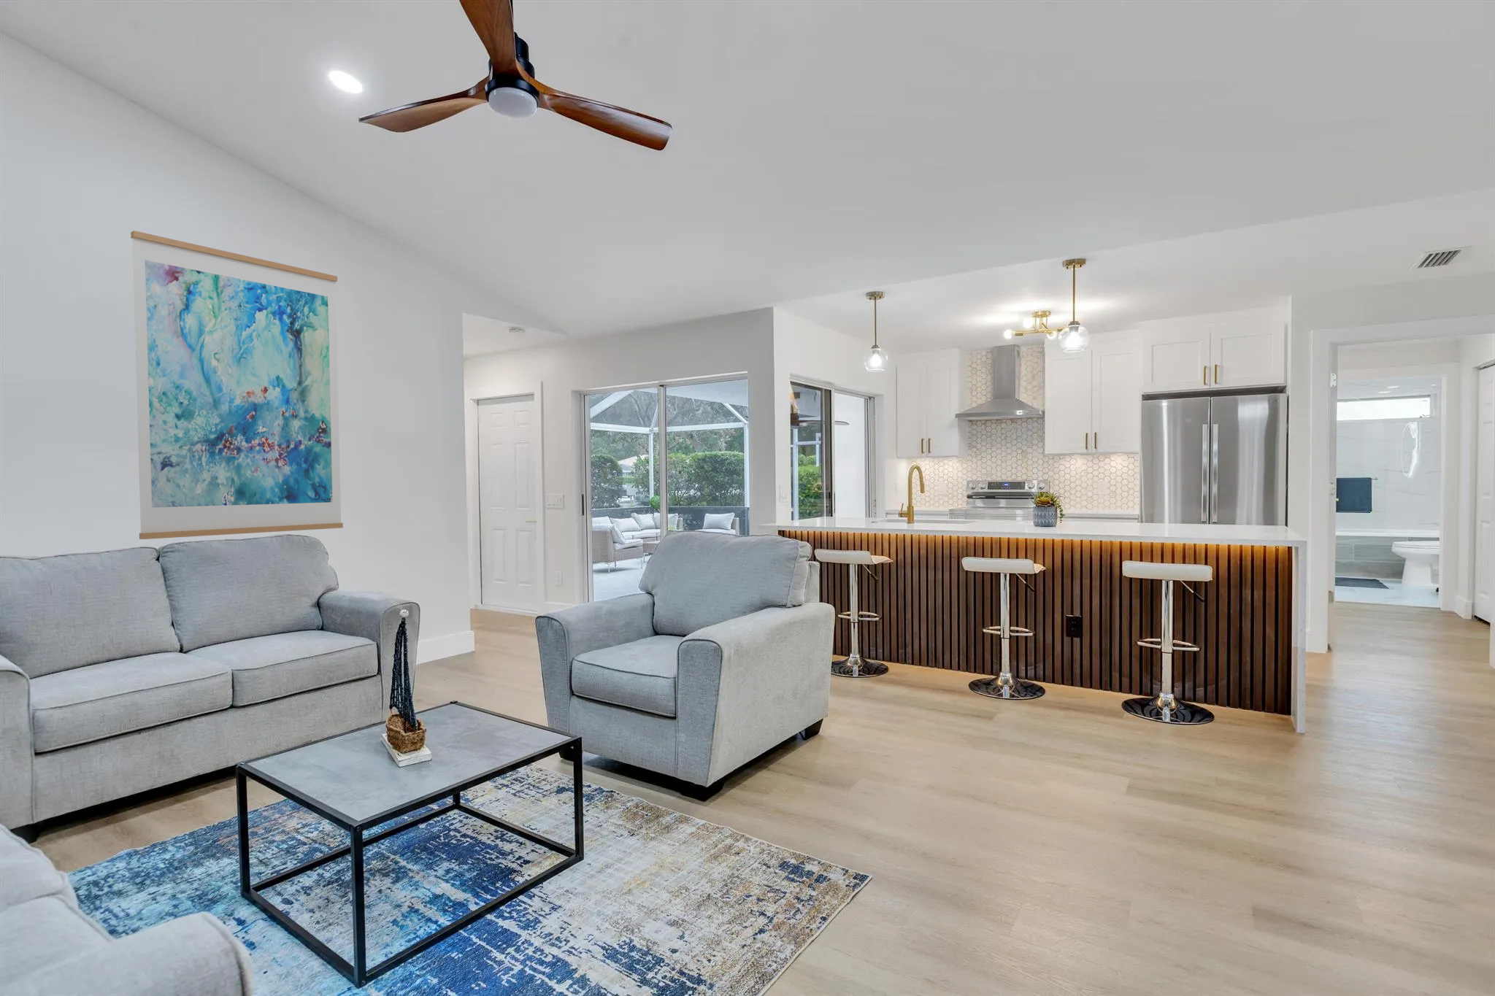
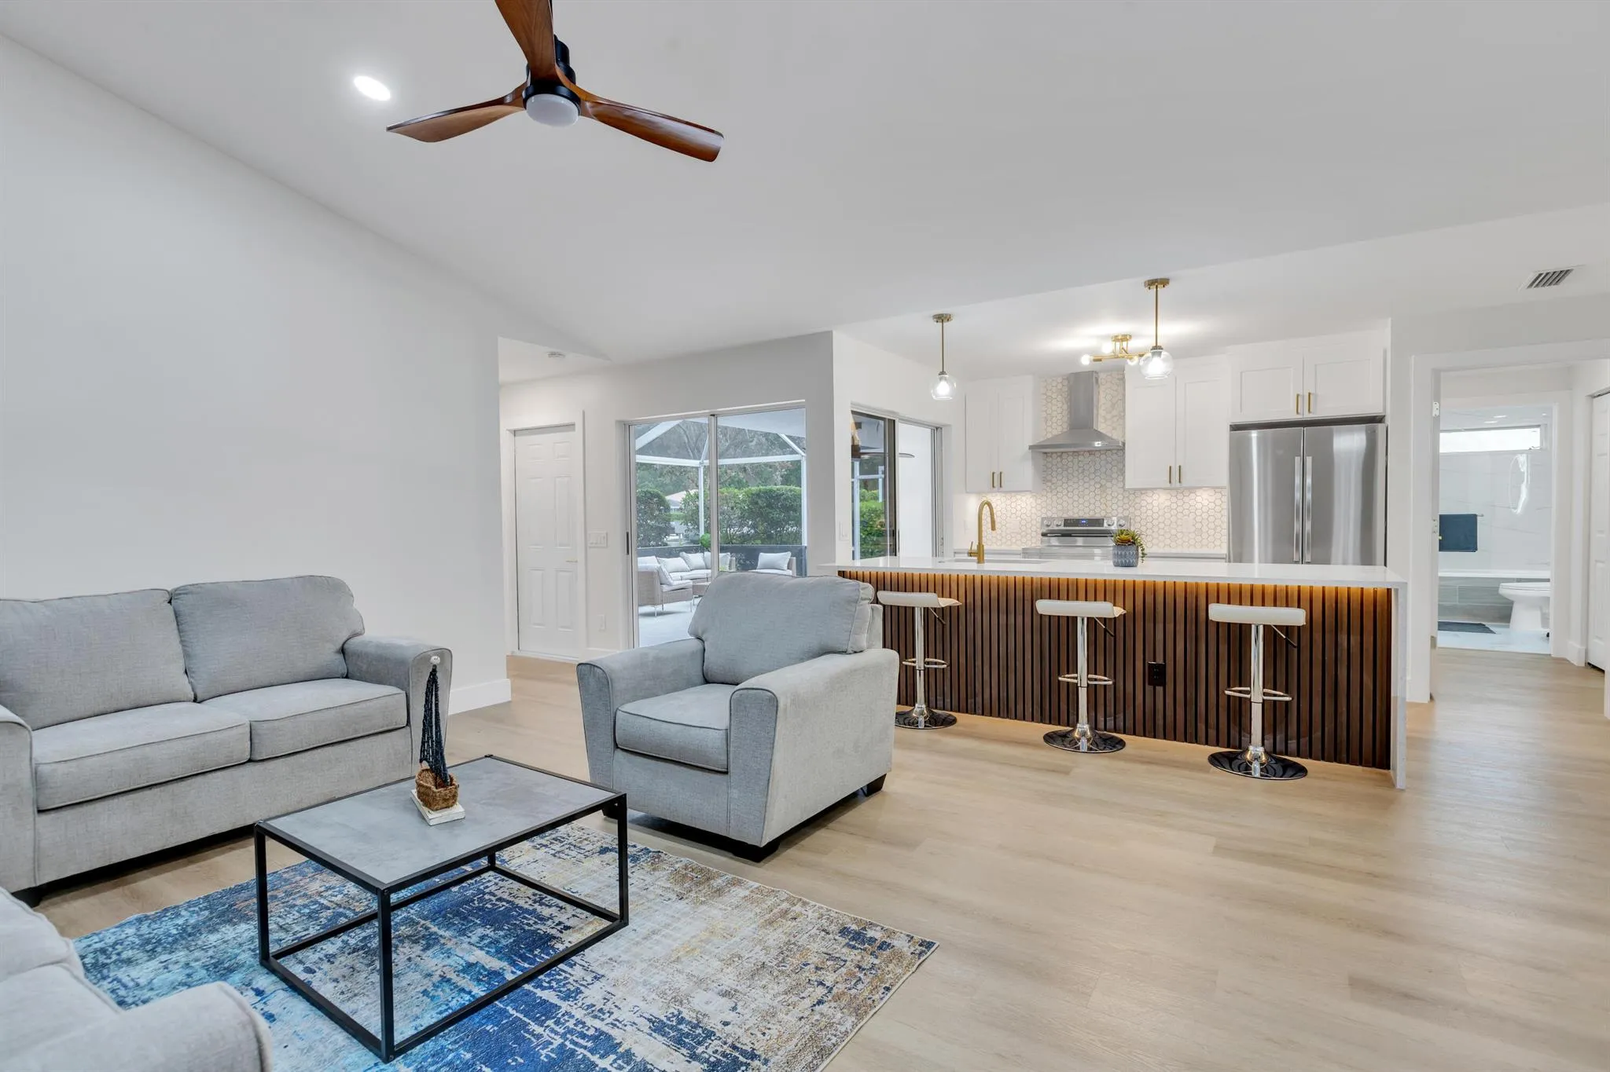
- wall art (248, 395)
